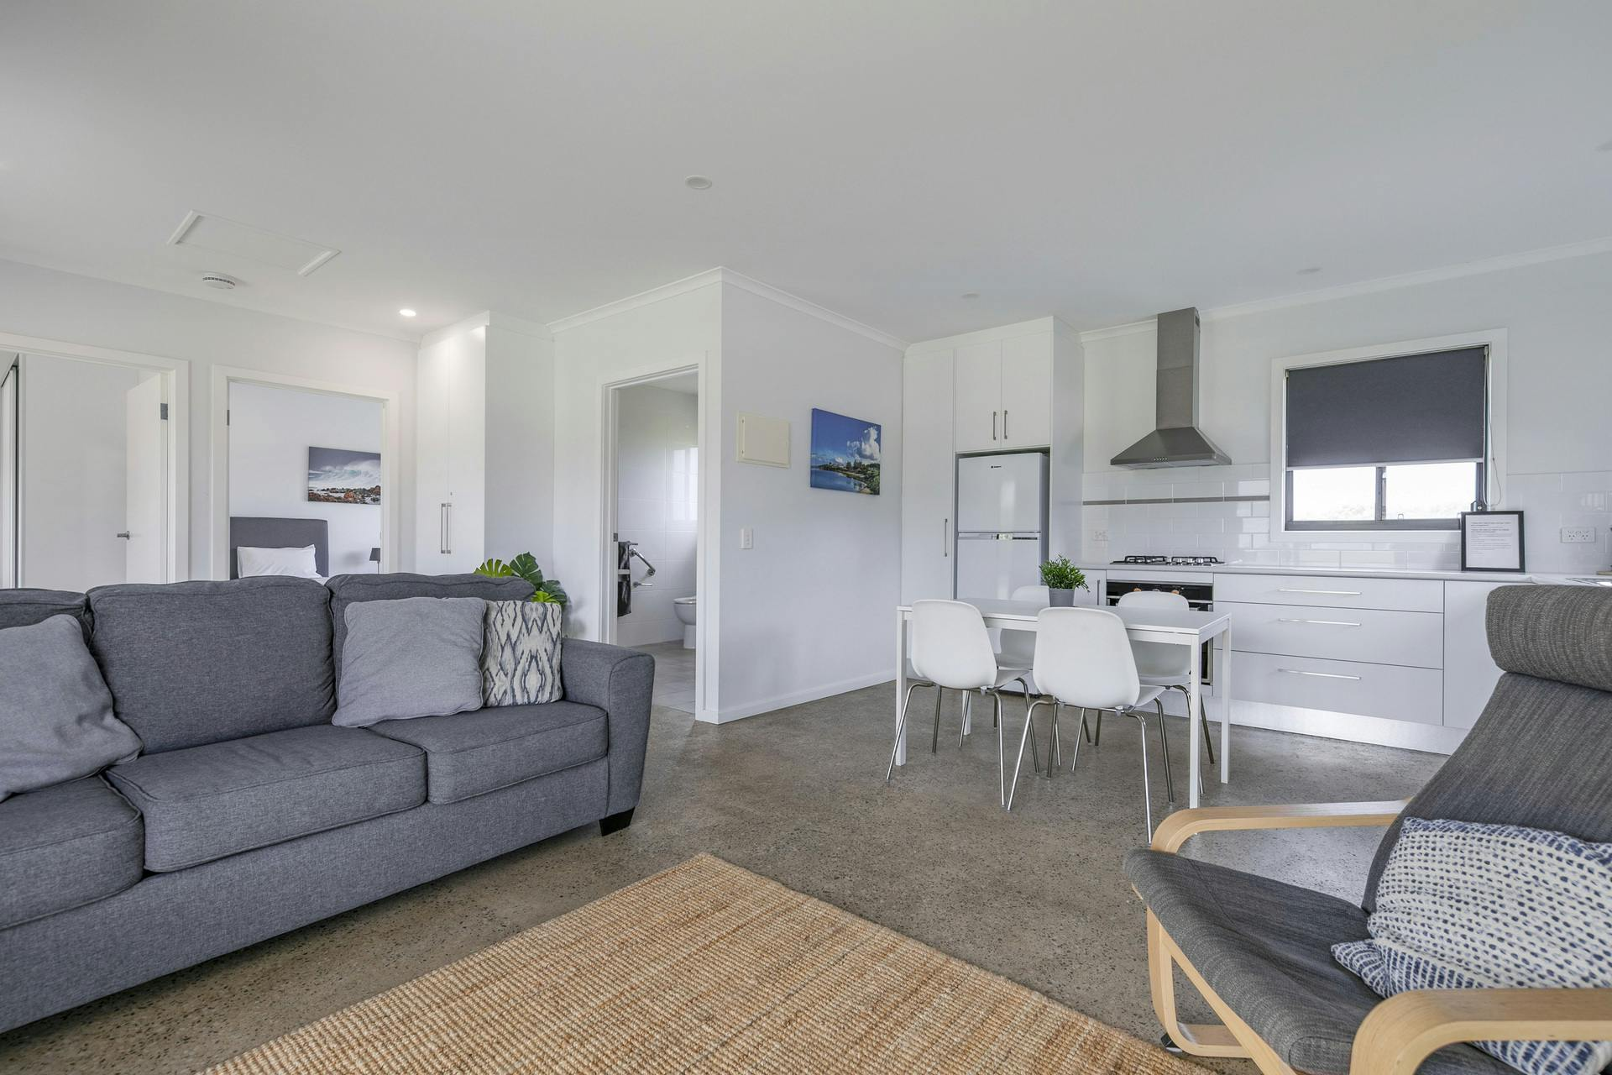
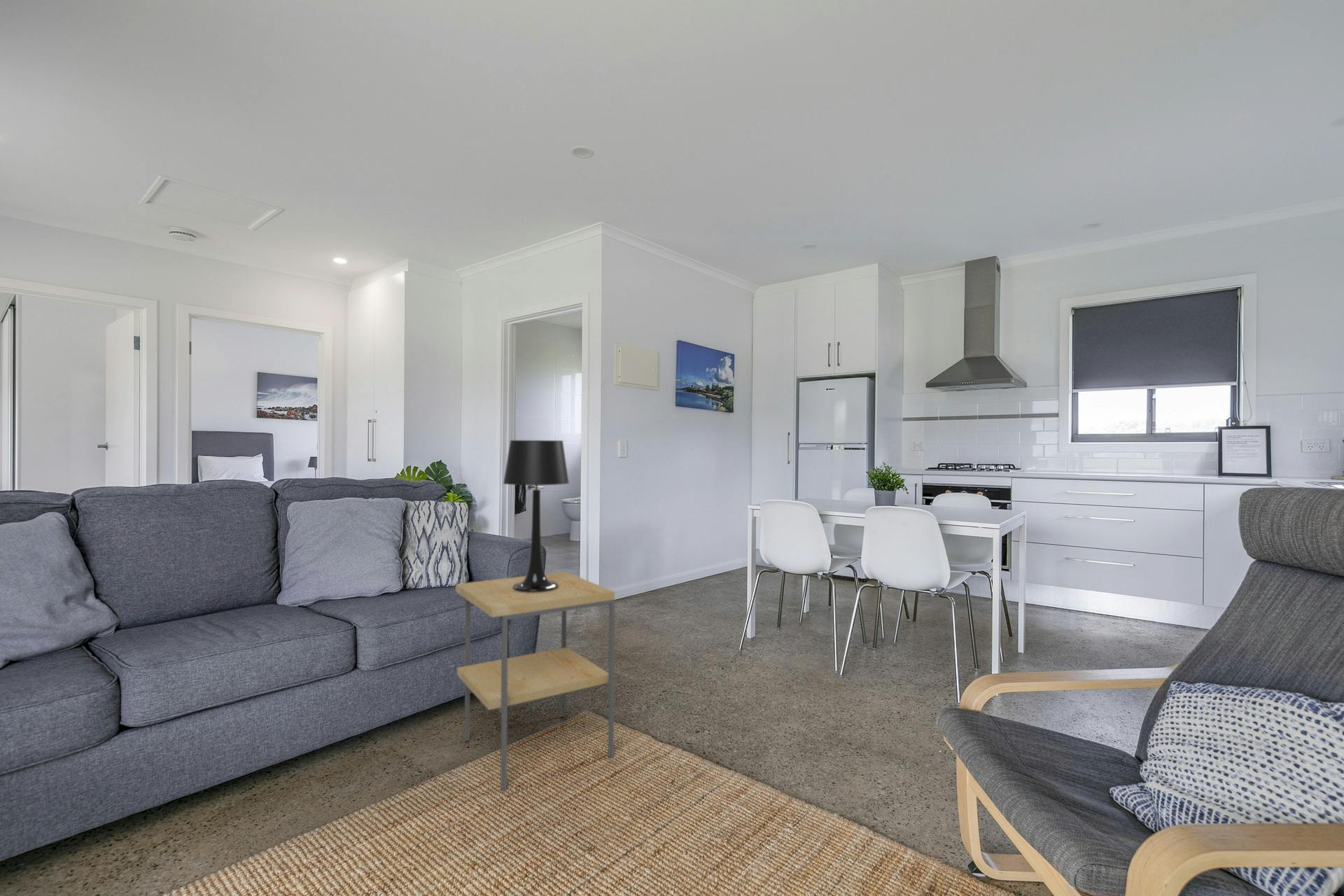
+ table lamp (536, 513)
+ side table (533, 668)
